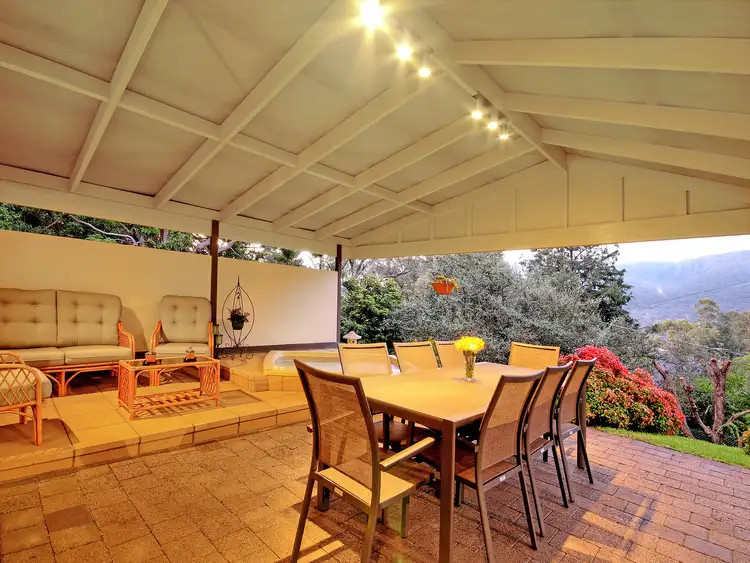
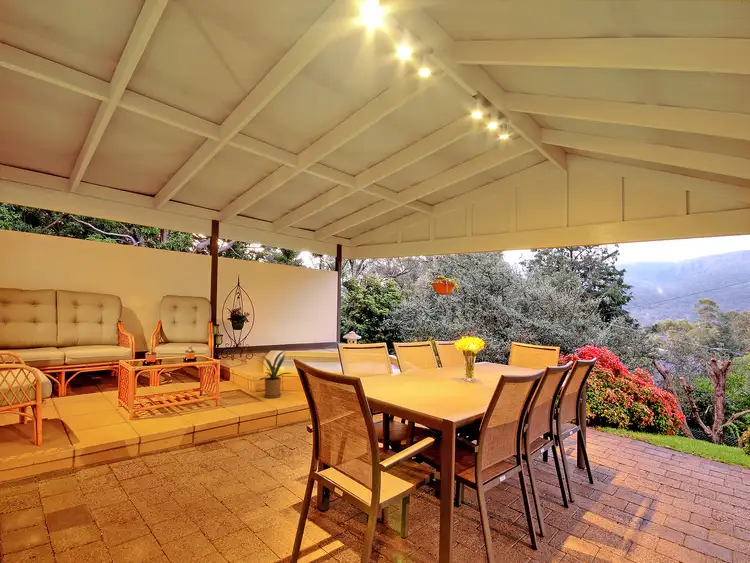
+ house plant (272, 373)
